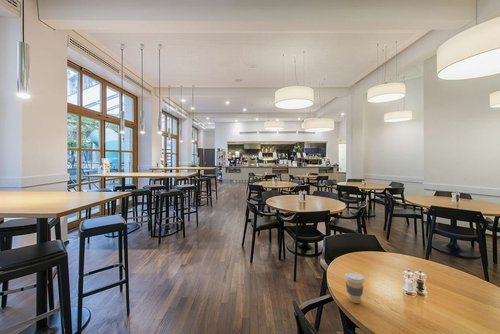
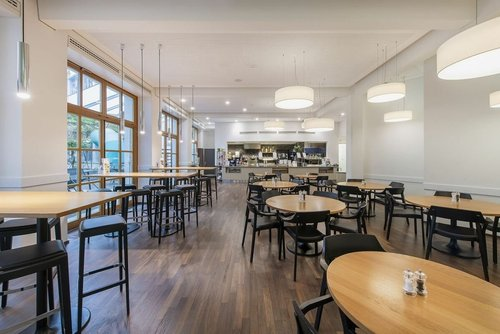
- coffee cup (354, 287)
